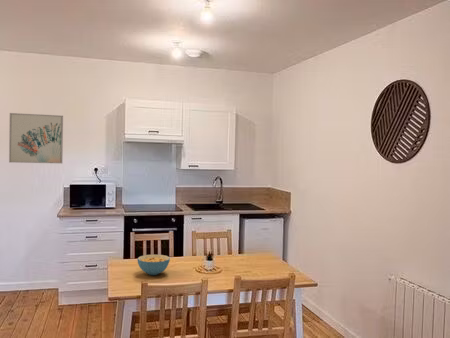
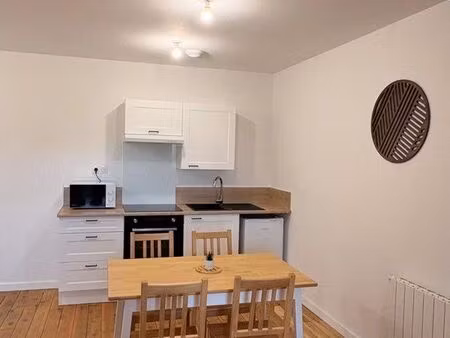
- cereal bowl (153, 265)
- wall art (36, 138)
